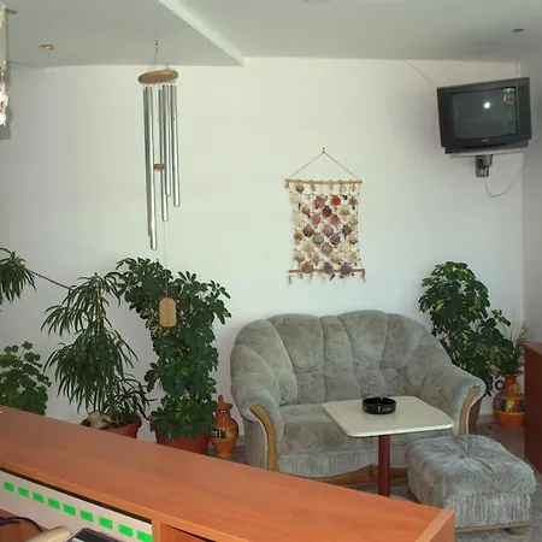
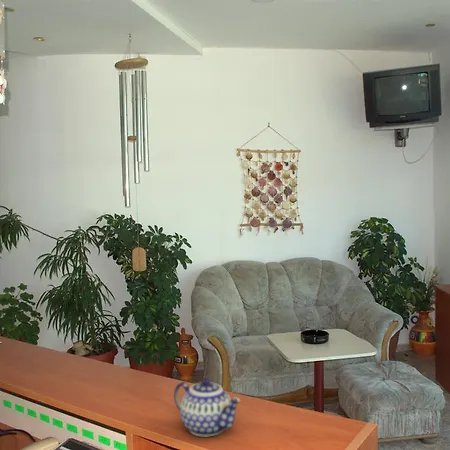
+ teapot (205, 403)
